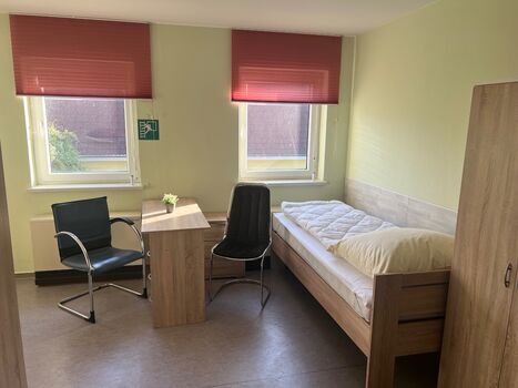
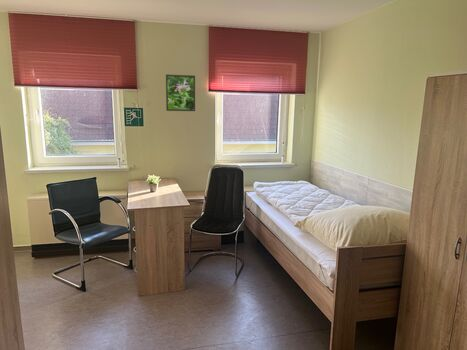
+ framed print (180, 93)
